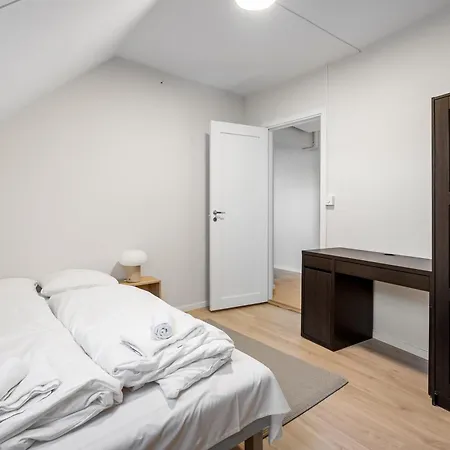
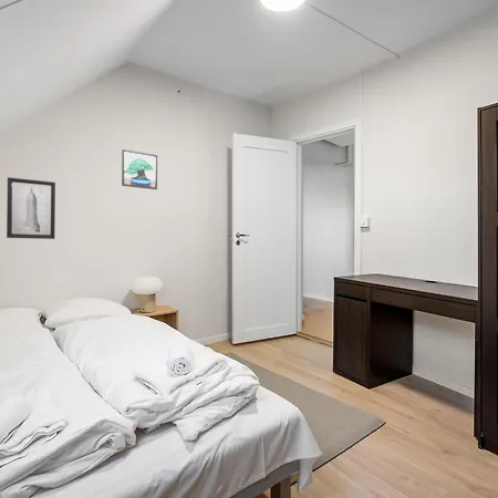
+ wall art (31, 209)
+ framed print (139, 169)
